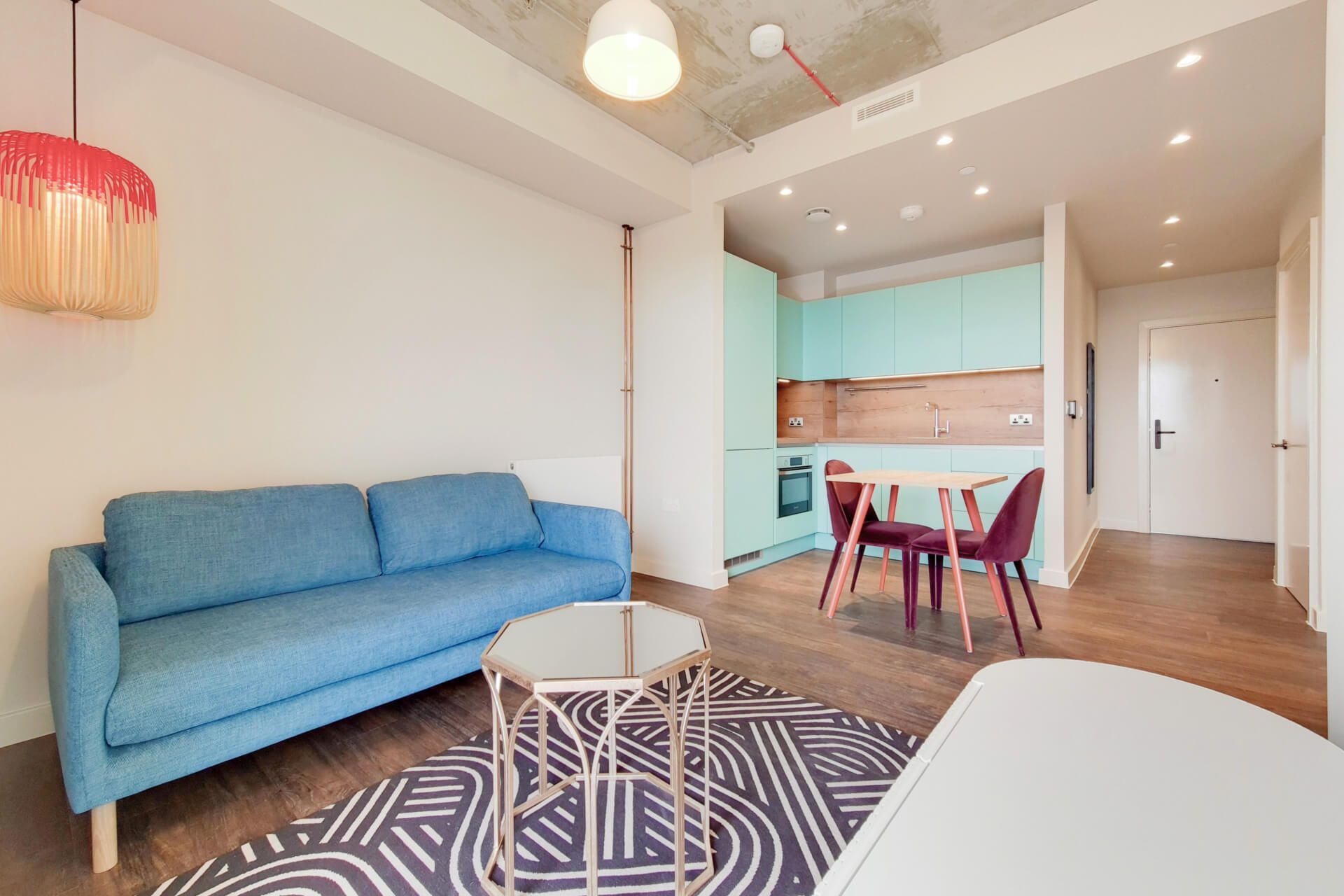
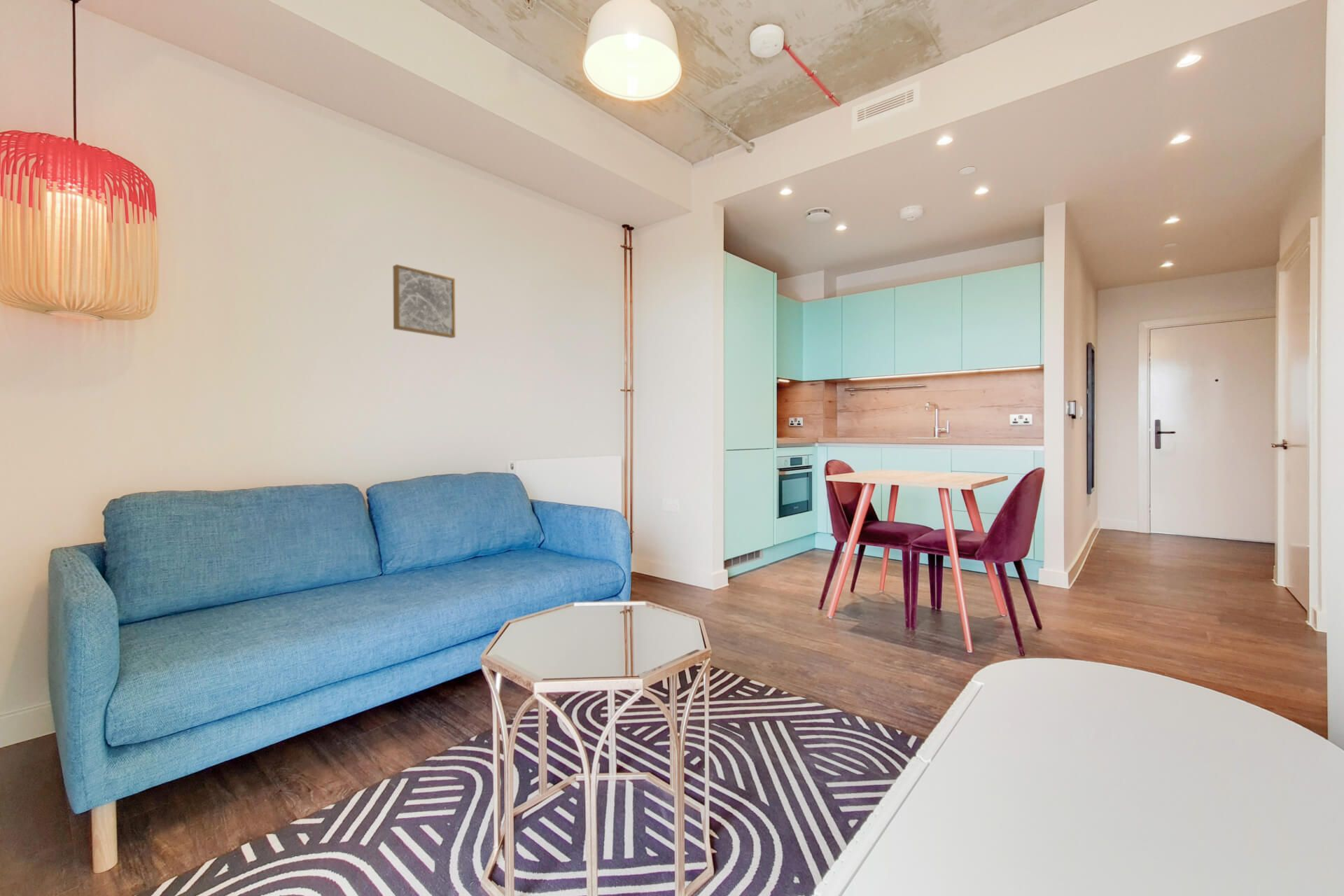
+ wall art (425, 302)
